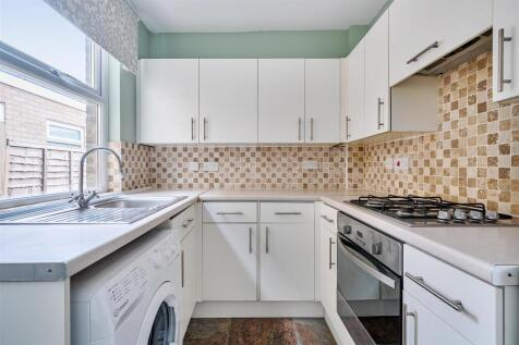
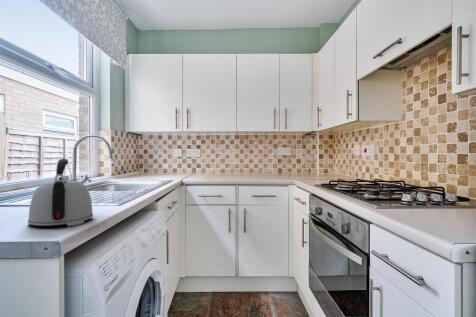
+ kettle (62, 189)
